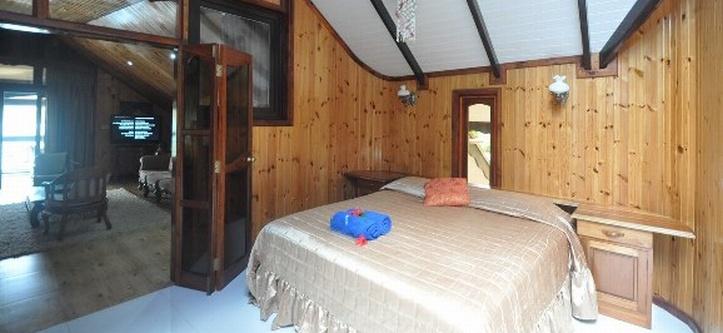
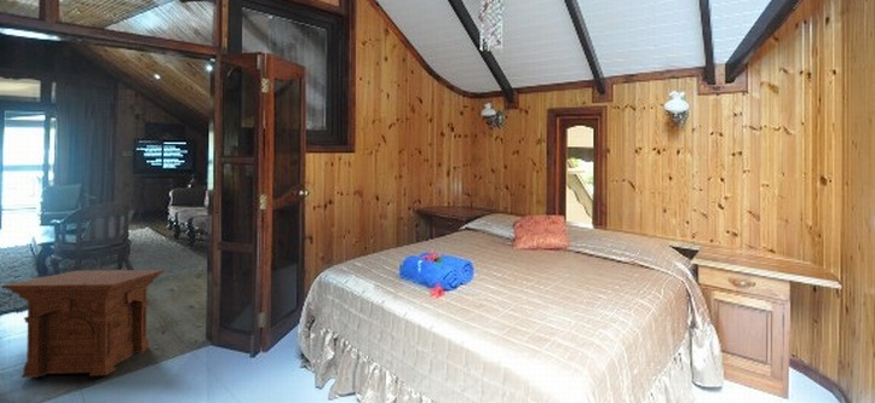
+ side table (91, 319)
